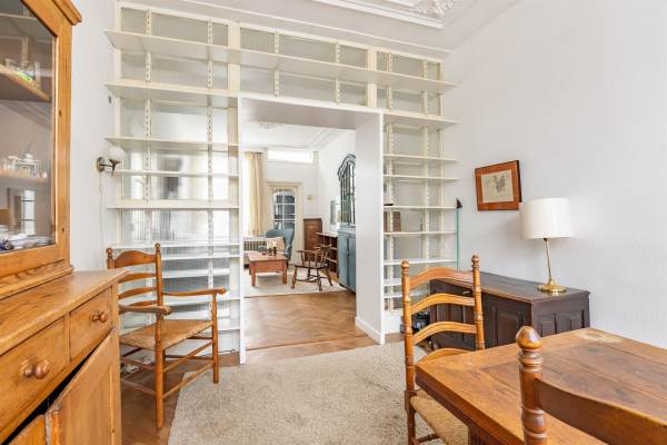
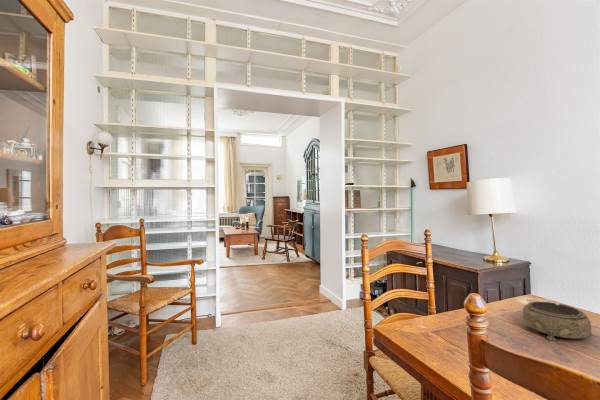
+ decorative bowl (557, 319)
